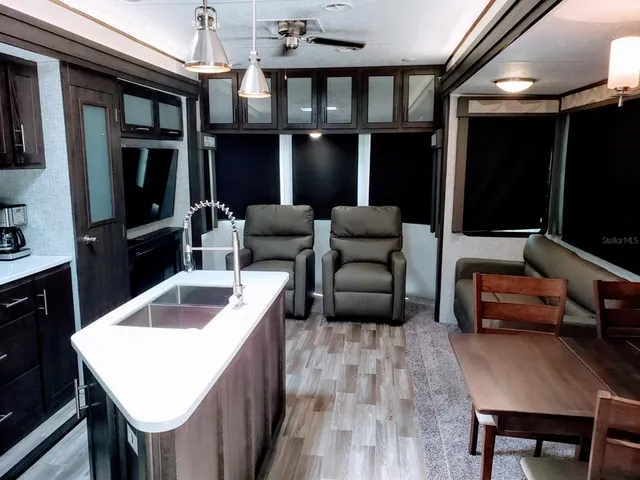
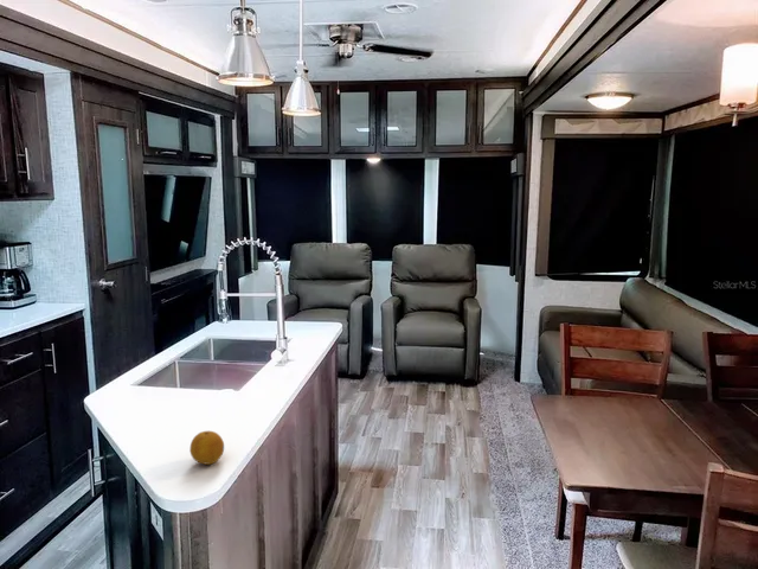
+ fruit (206, 447)
